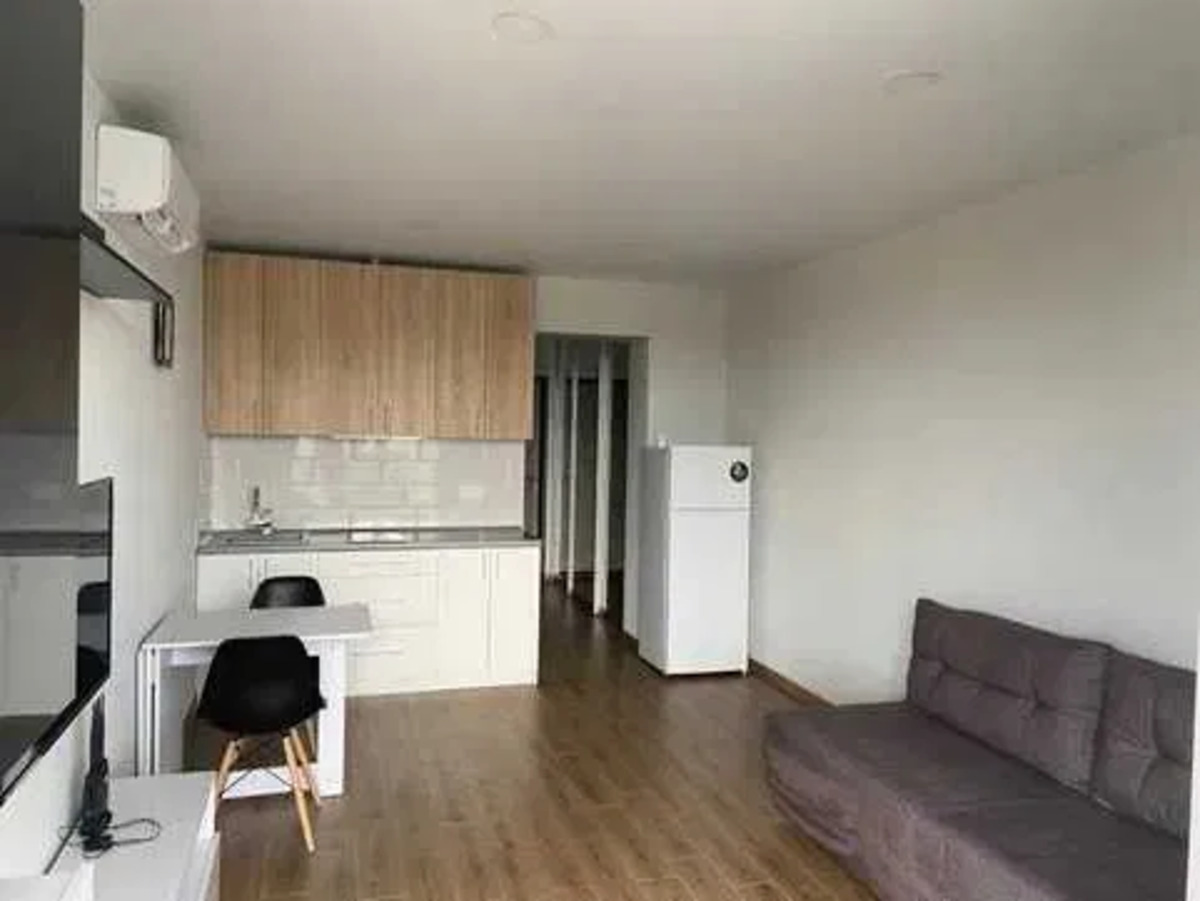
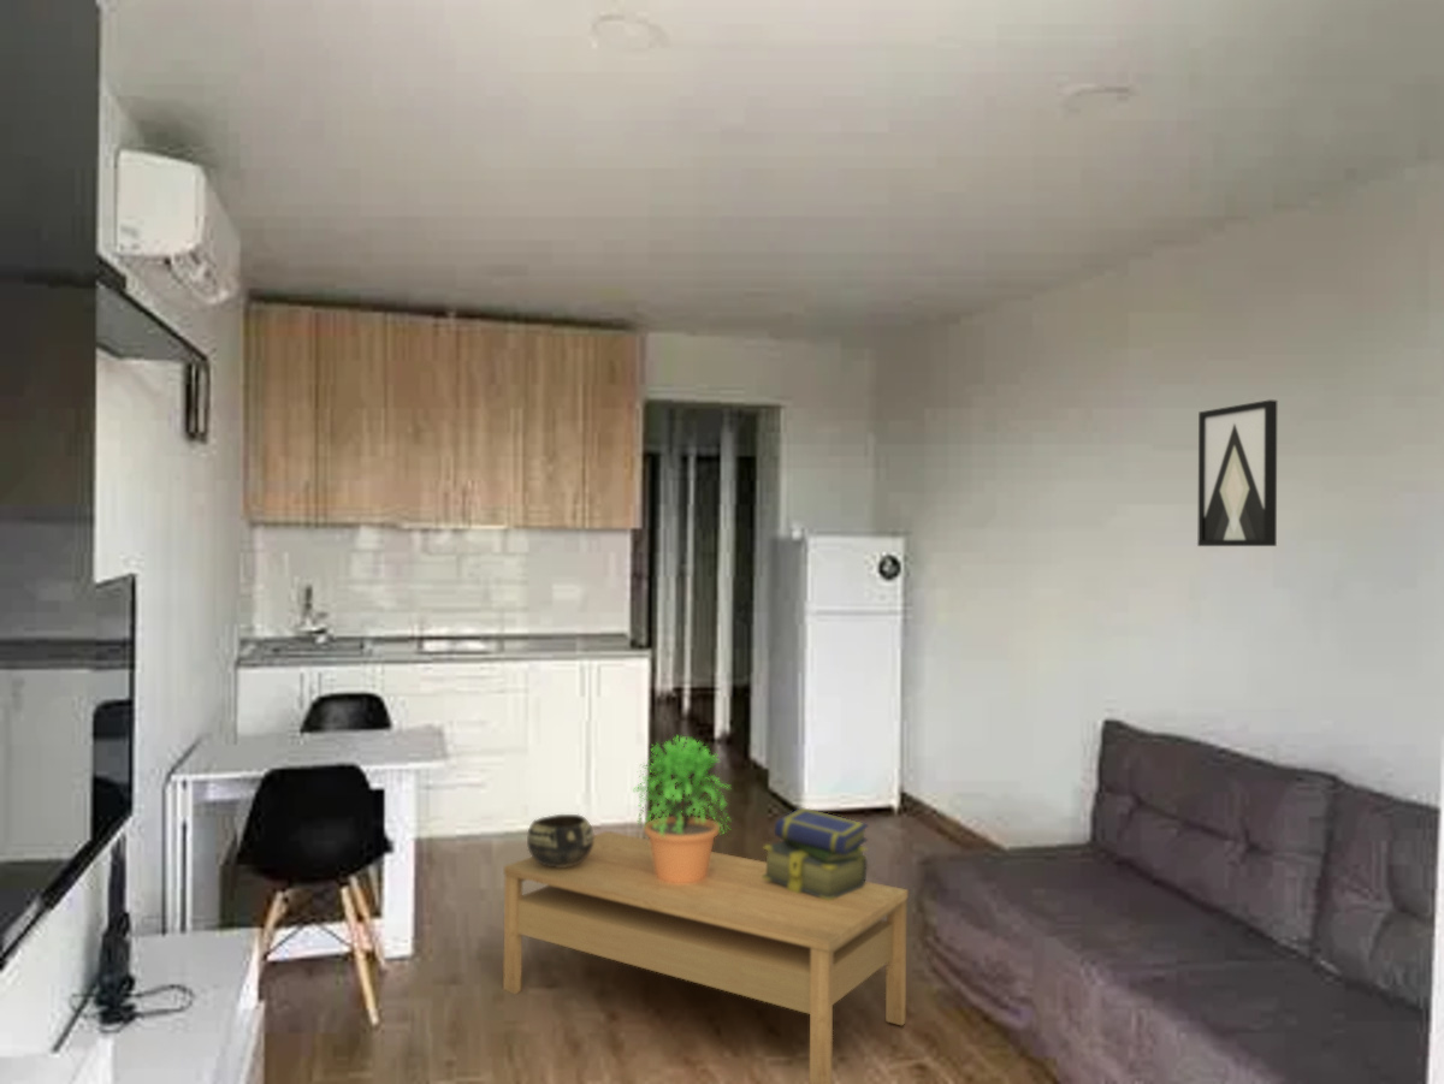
+ ceramic bowl (560, 841)
+ stack of books (818, 849)
+ wall art (1235, 475)
+ potted plant (683, 805)
+ coffee table (699, 942)
